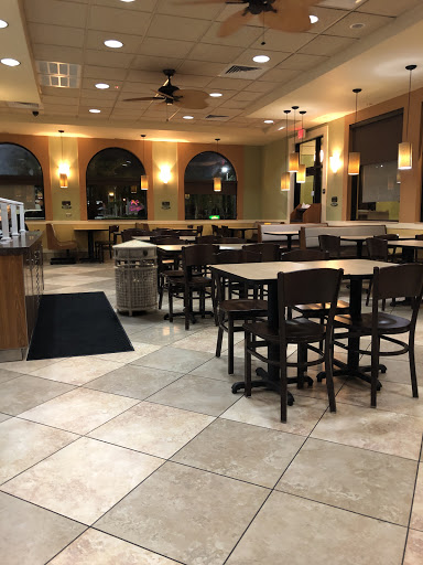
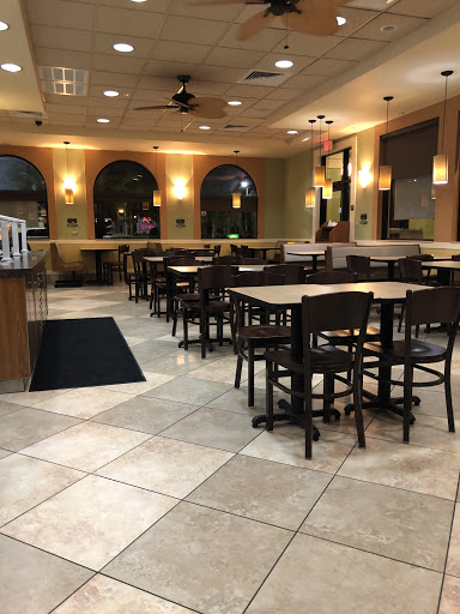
- trash can (135, 276)
